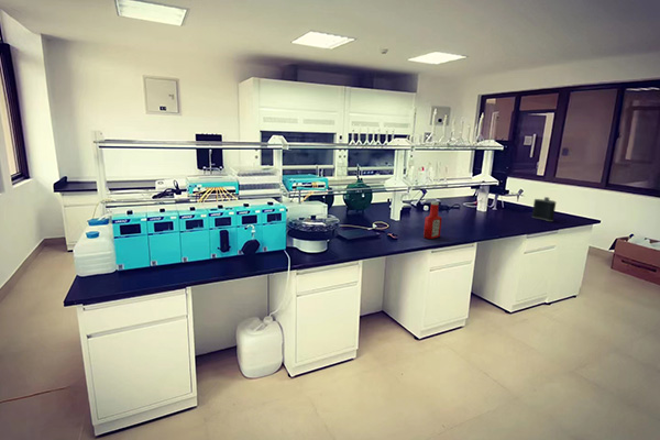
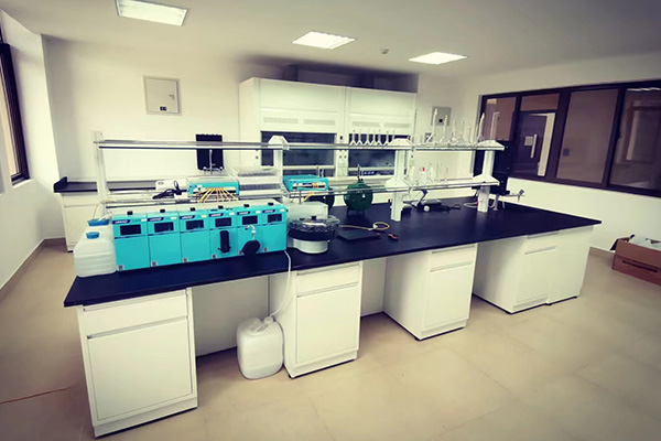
- soap bottle (432, 219)
- flask (544, 208)
